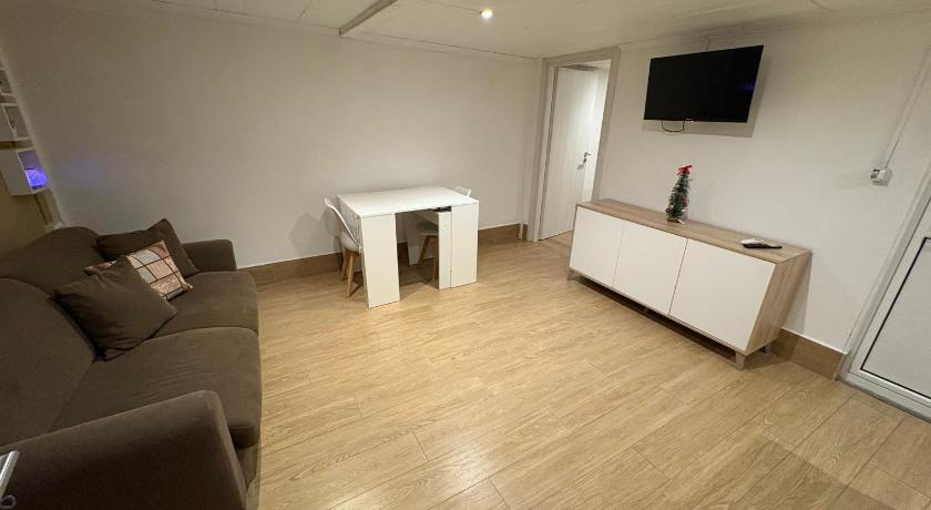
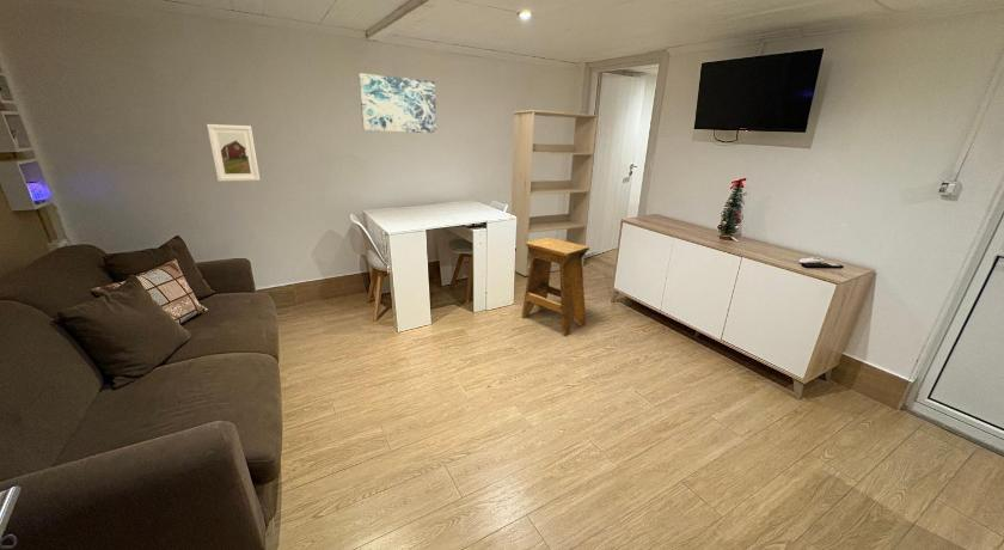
+ stool (553, 287)
+ bookcase (551, 192)
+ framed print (234, 153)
+ wall art (399, 105)
